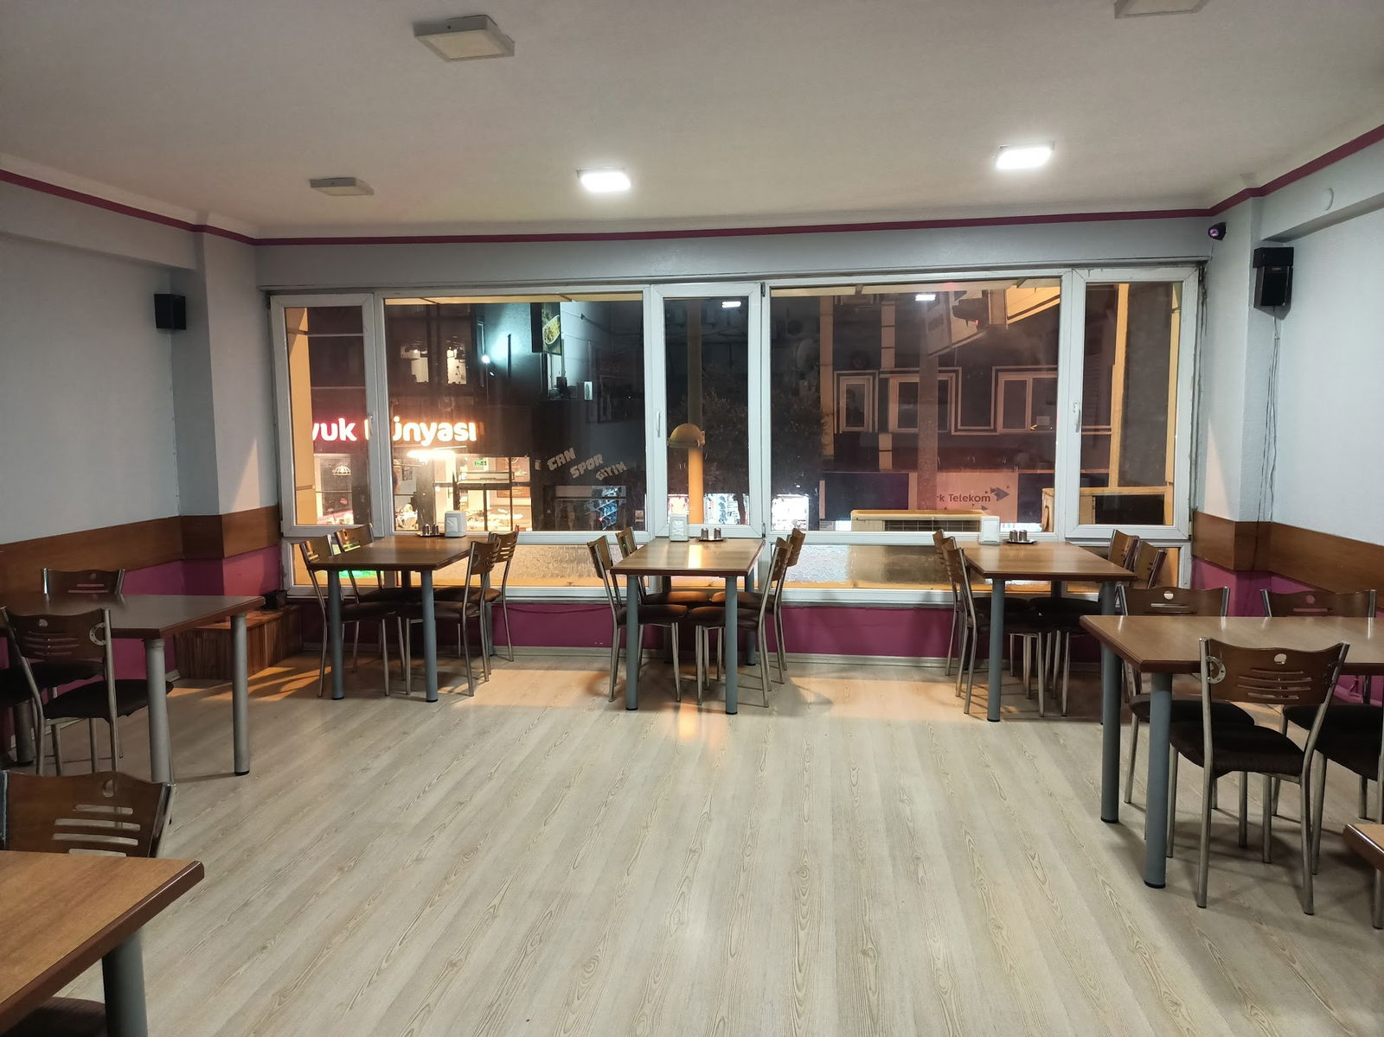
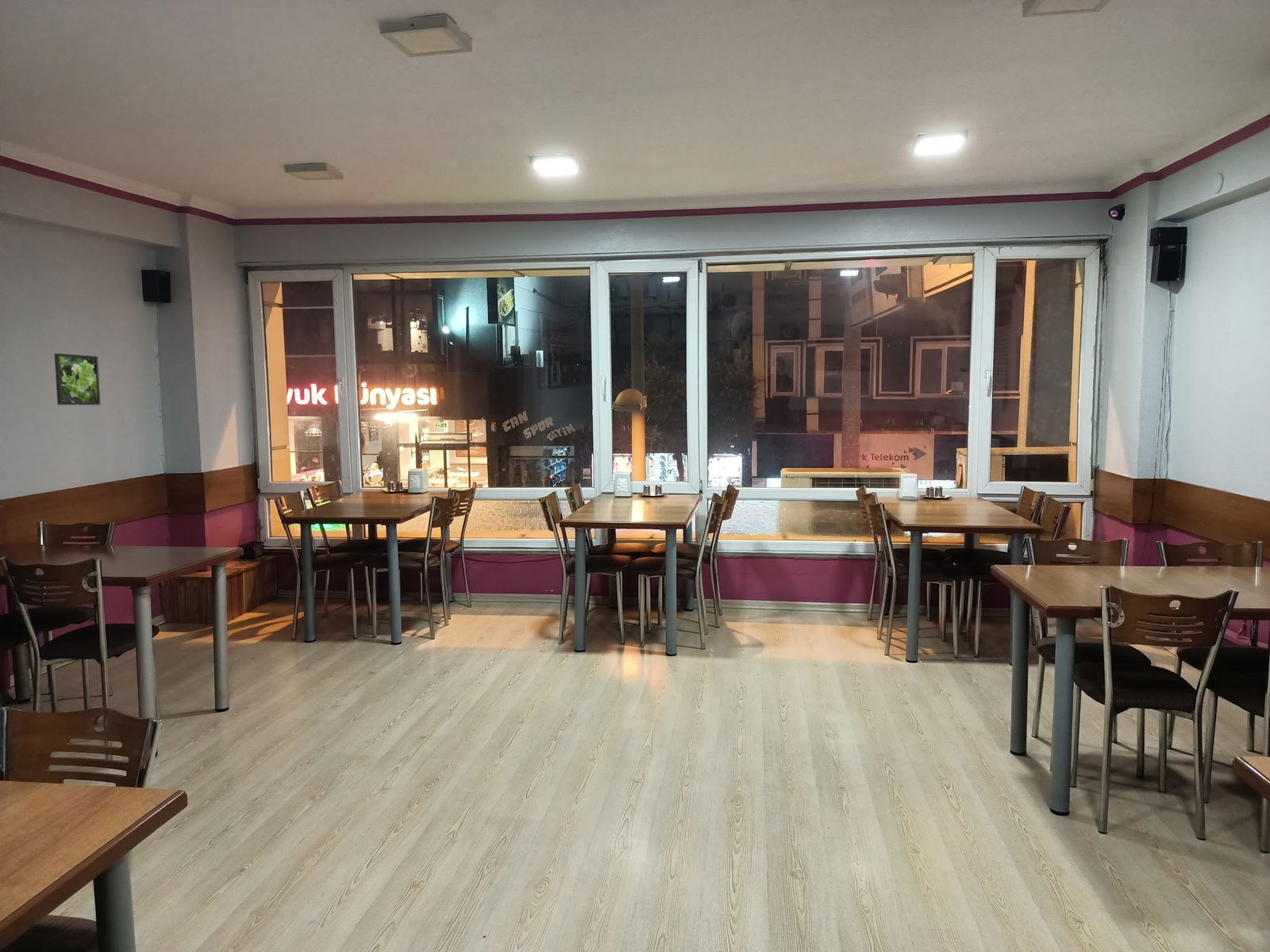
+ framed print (78, 379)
